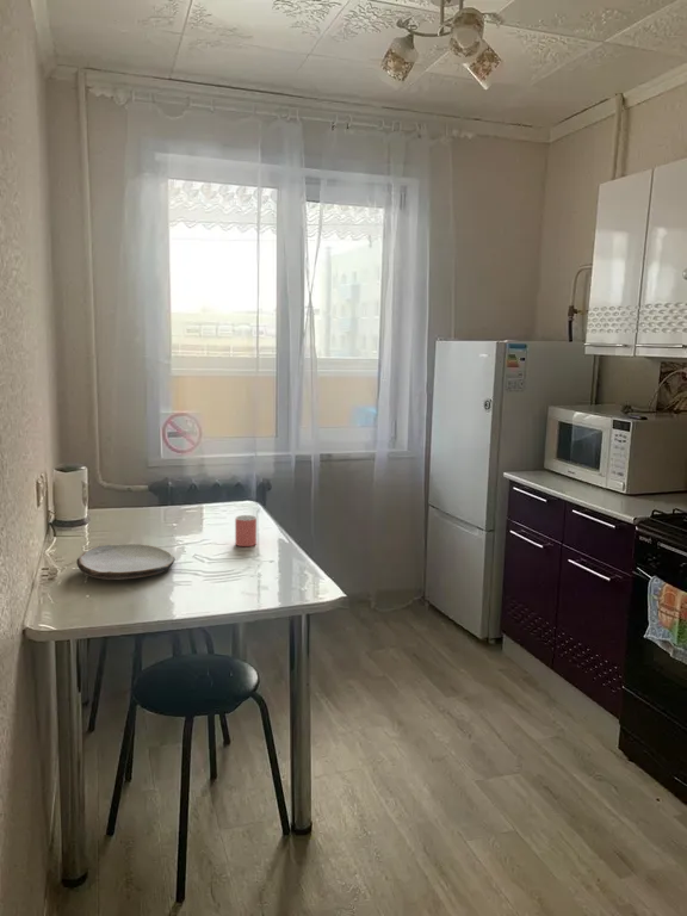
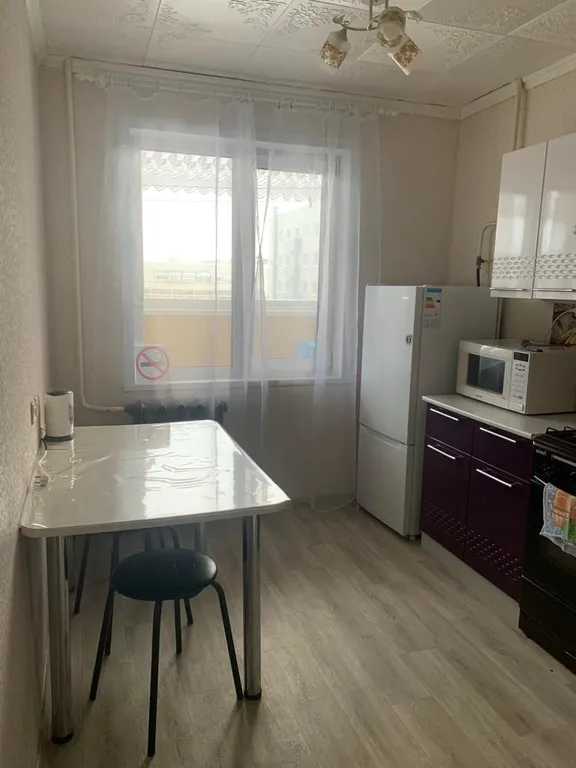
- plate (126, 562)
- cup (245, 528)
